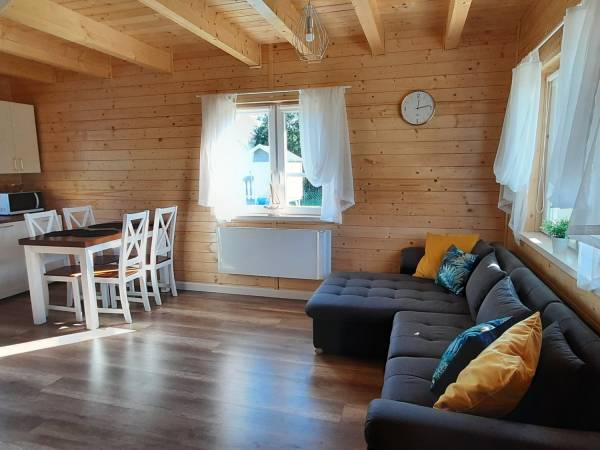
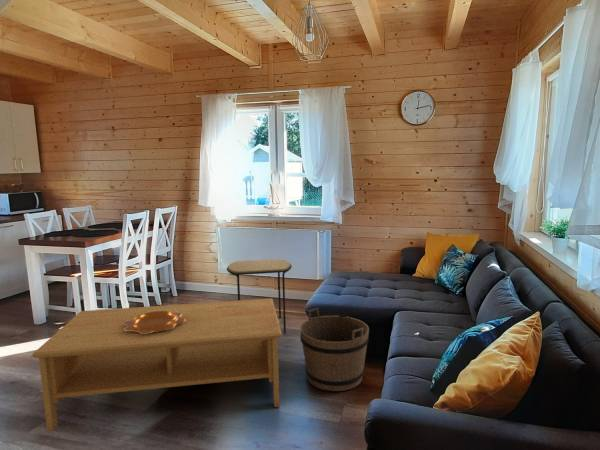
+ decorative bowl (154, 320)
+ side table (278, 294)
+ coffee table (174, 355)
+ bucket (334, 347)
